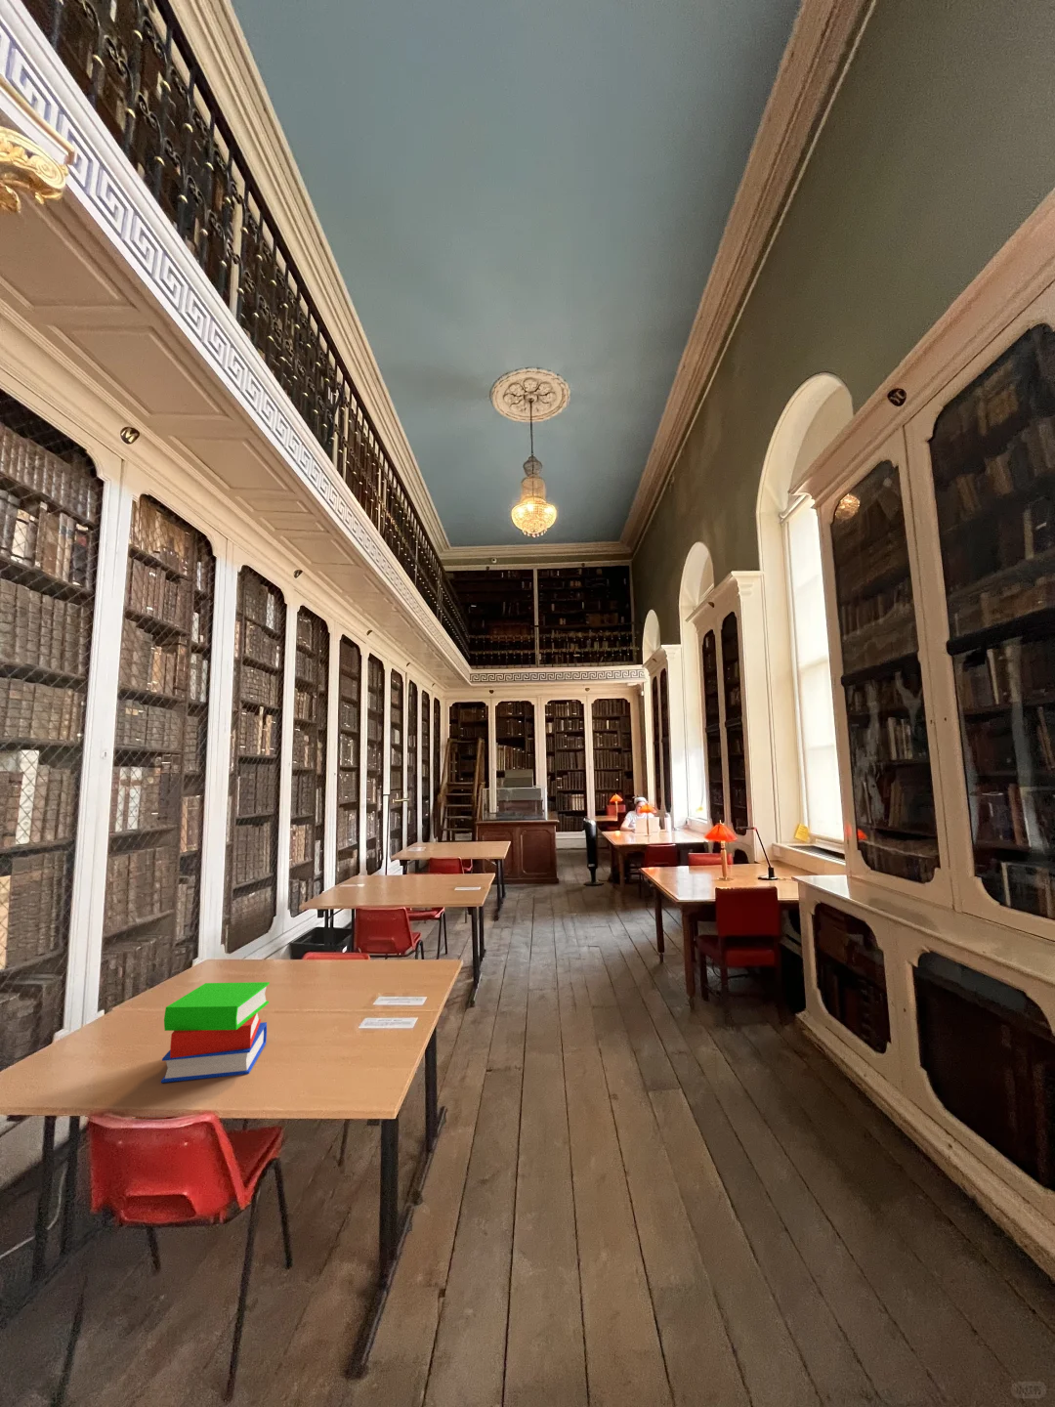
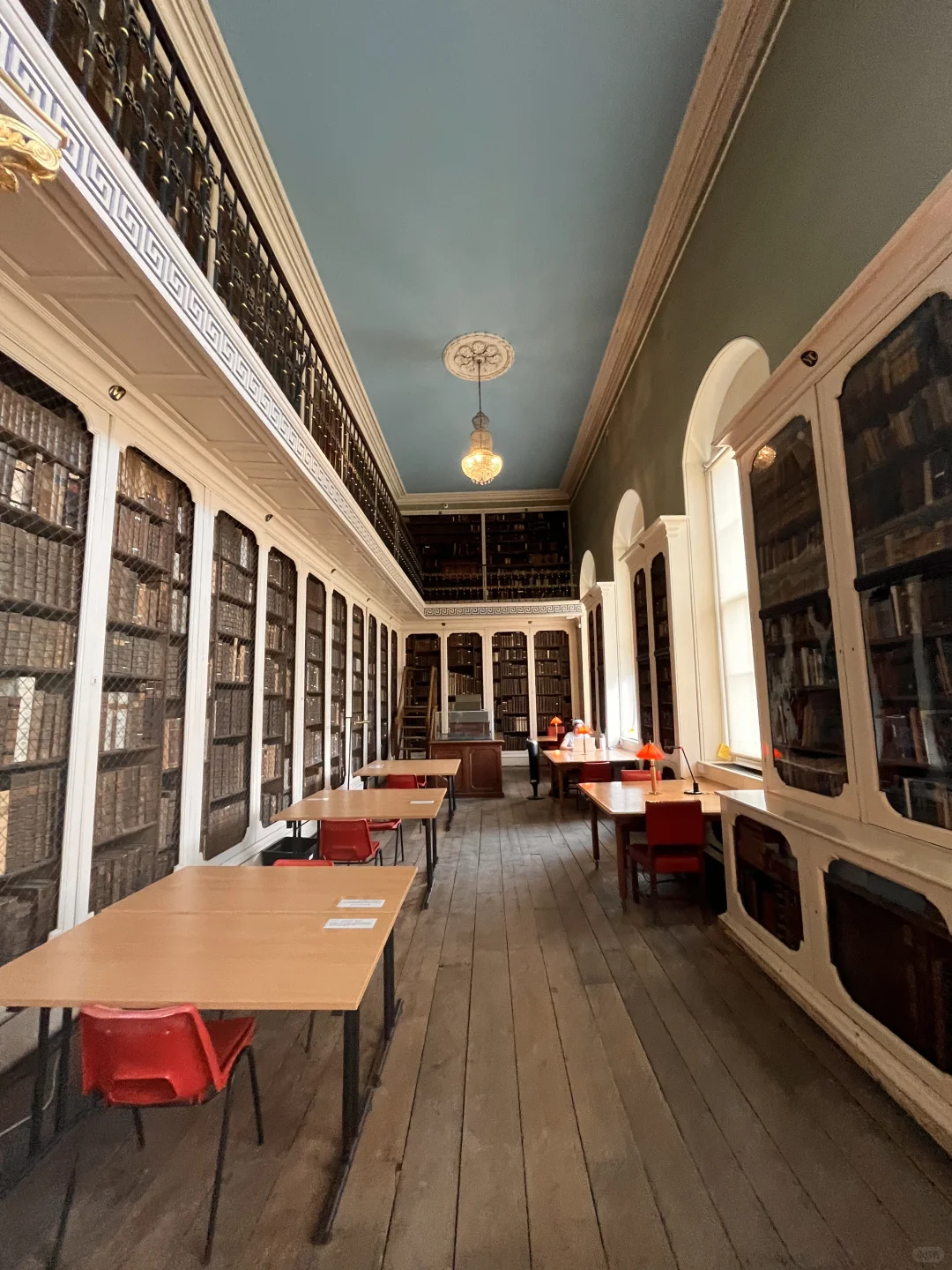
- book (218, 1027)
